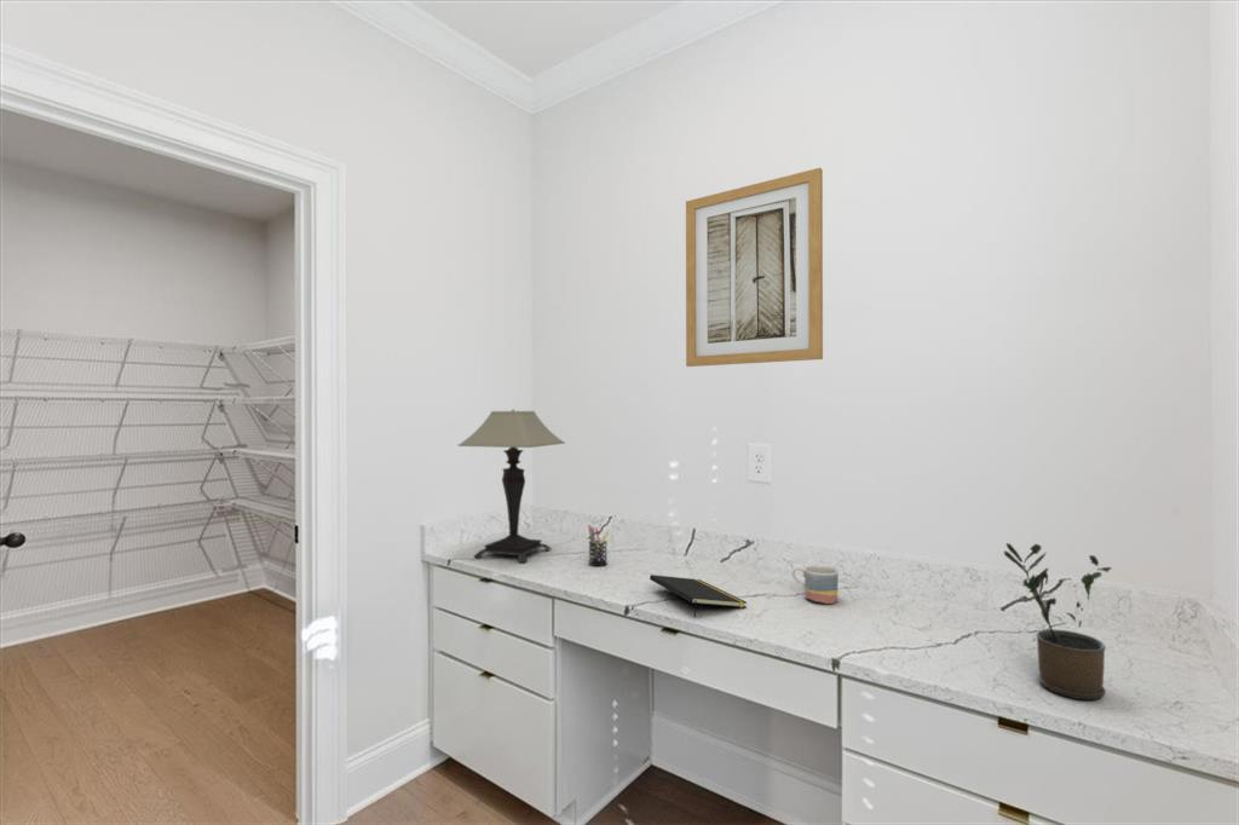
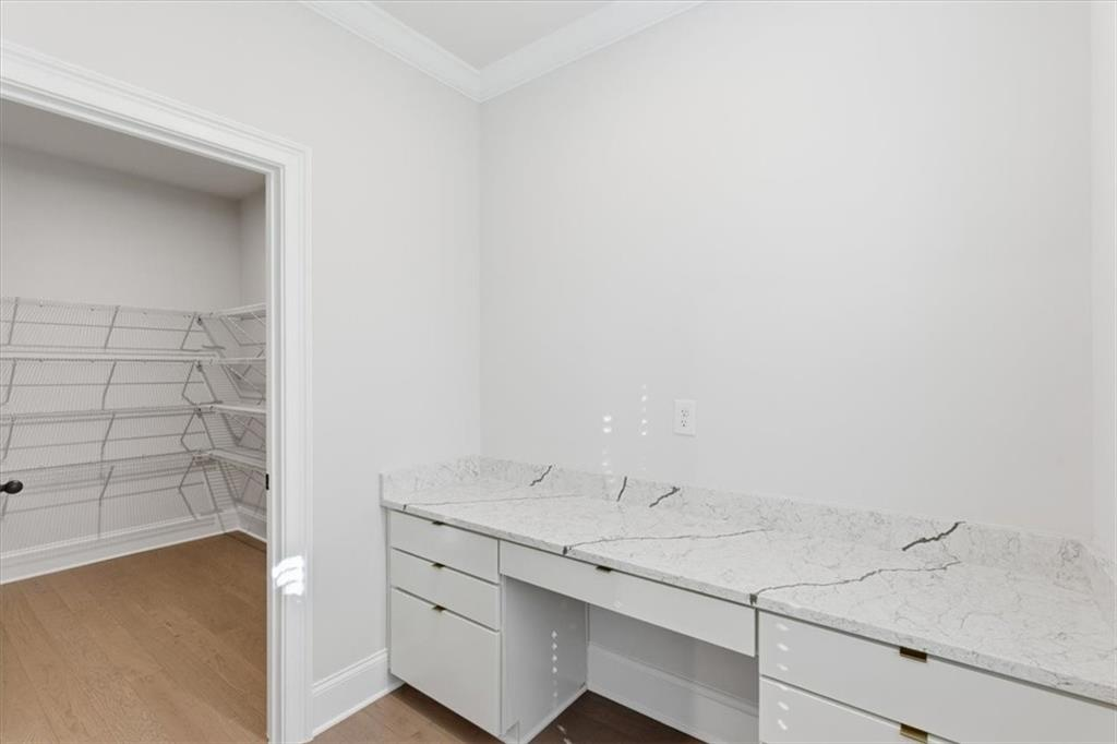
- mug (814, 583)
- notepad (696, 590)
- wall art (749, 275)
- potted plant (1066, 613)
- pen holder (595, 544)
- table lamp (513, 481)
